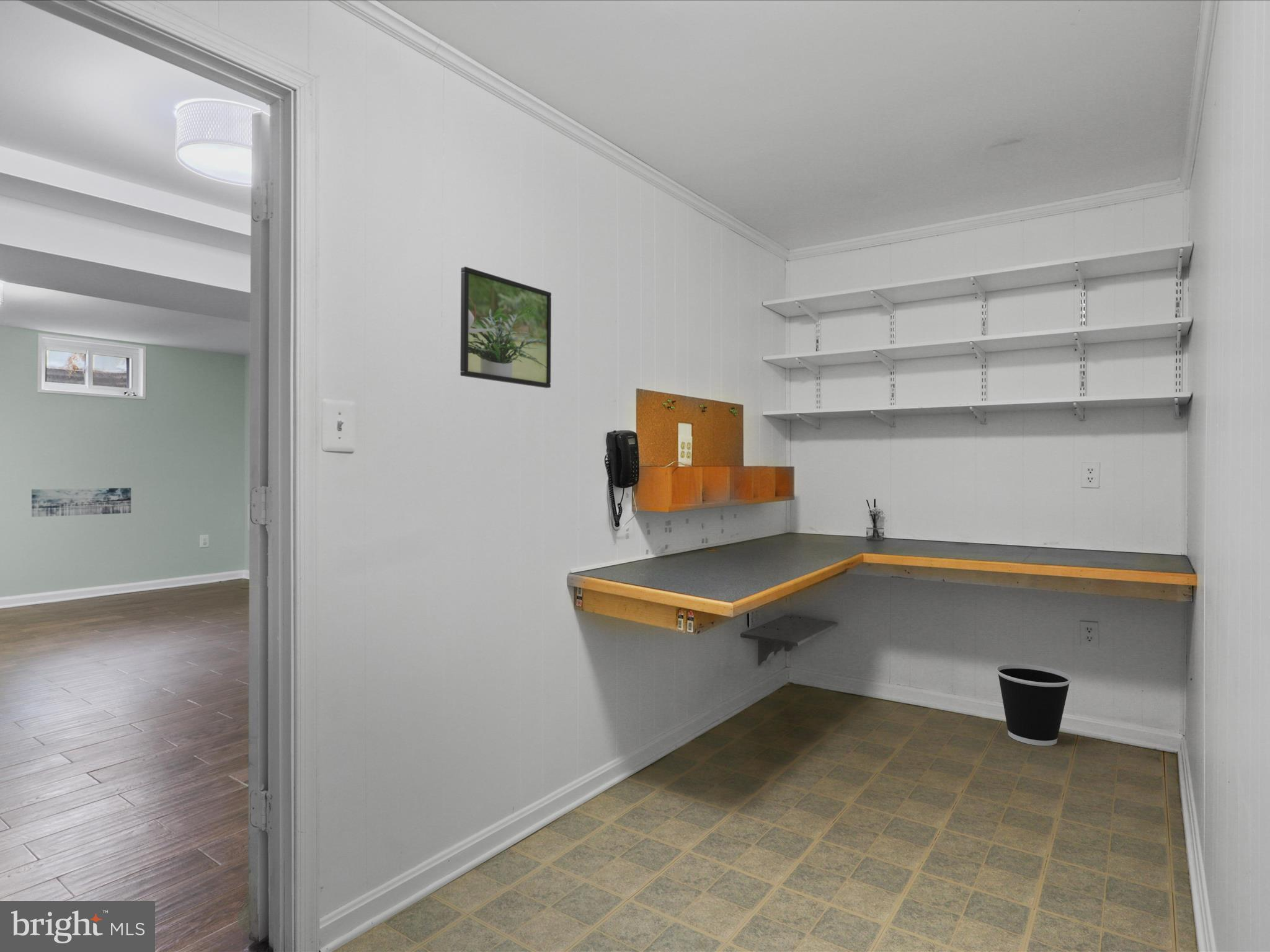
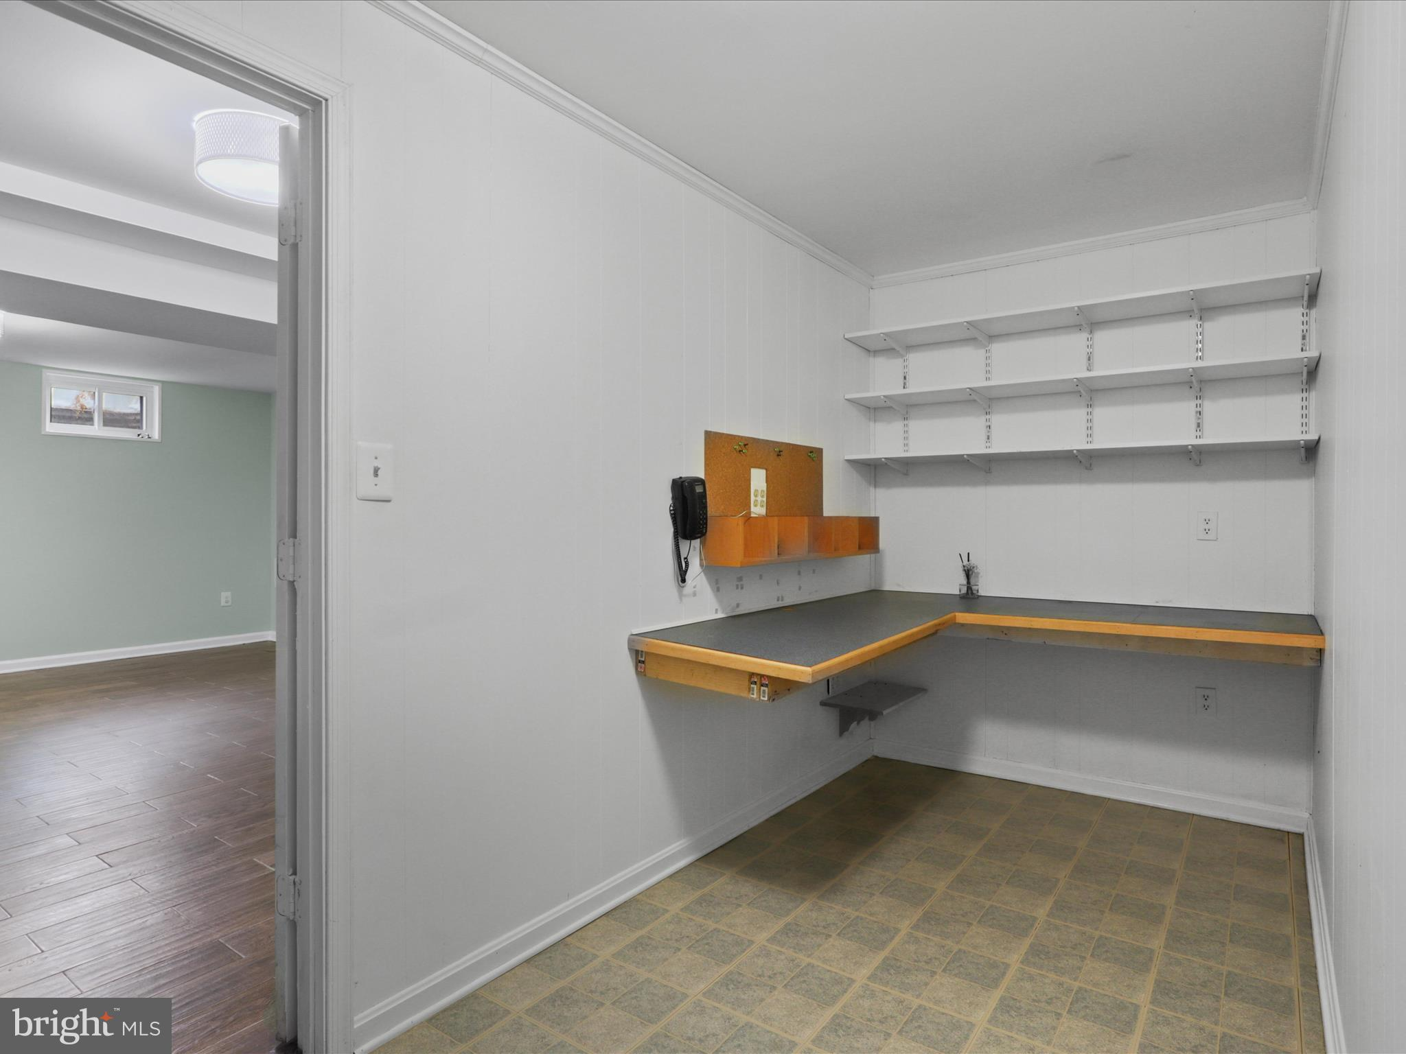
- wastebasket (1032, 705)
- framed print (508, 331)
- wall art (83, 501)
